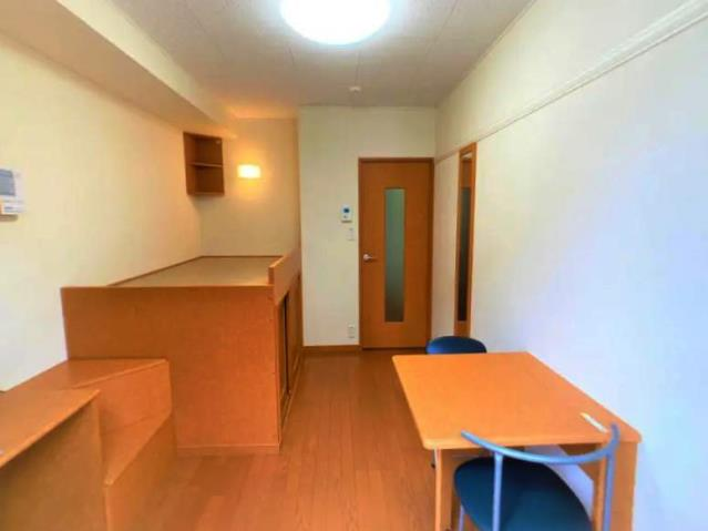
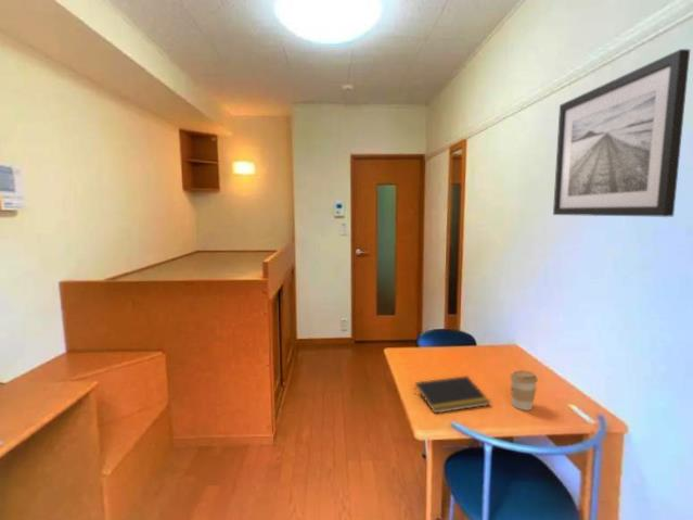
+ notepad (451, 393)
+ coffee cup (523, 389)
+ wall art (606, 150)
